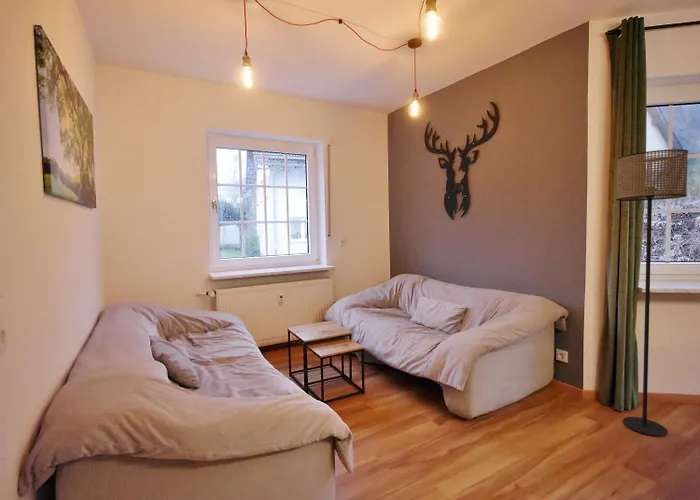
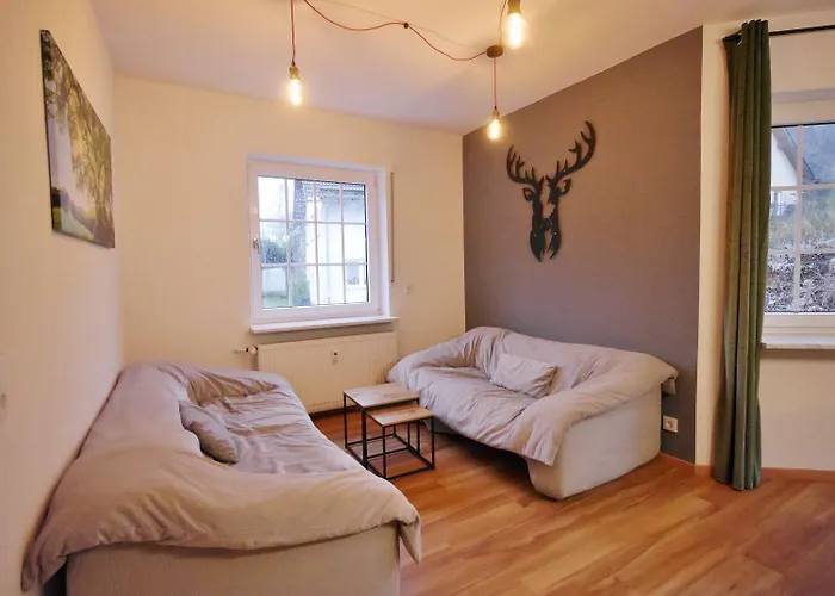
- floor lamp (647, 293)
